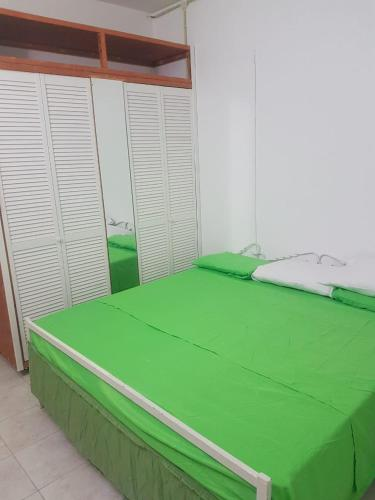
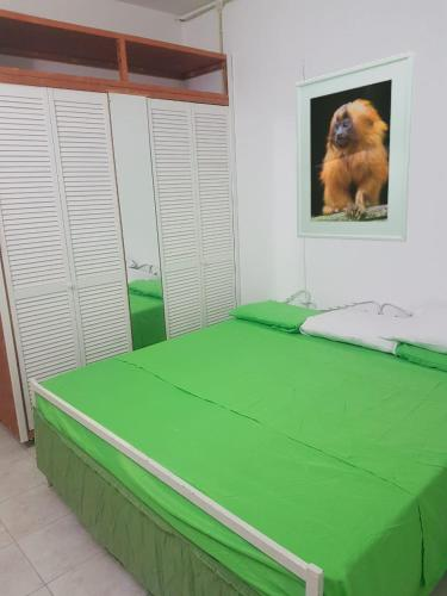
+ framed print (347, 157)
